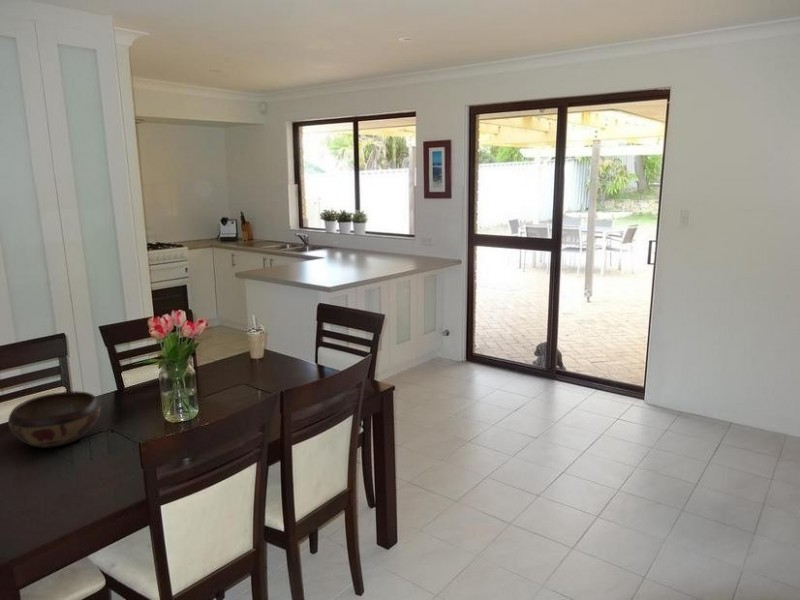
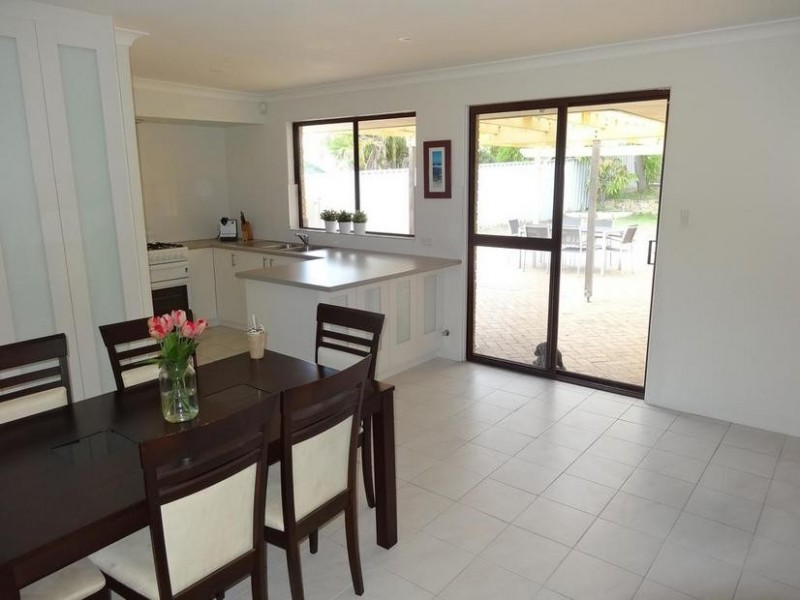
- decorative bowl (57, 421)
